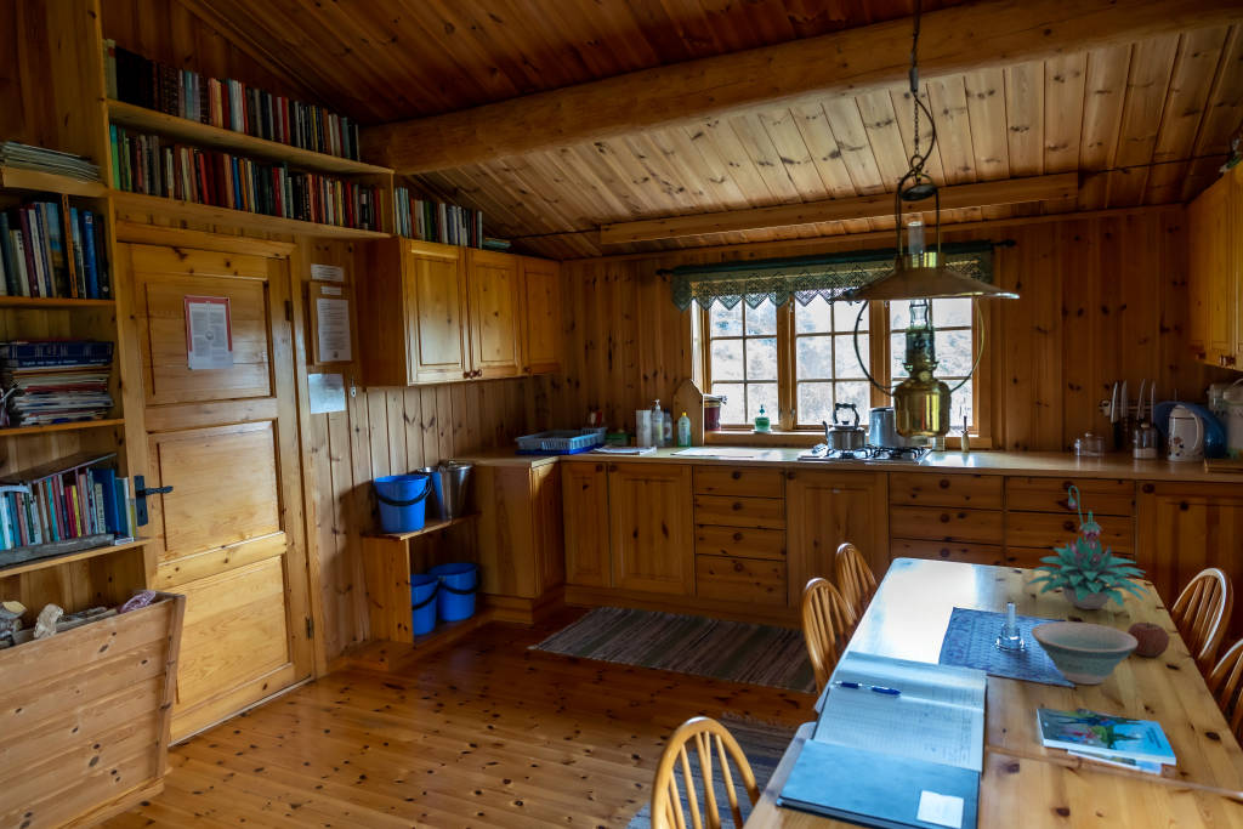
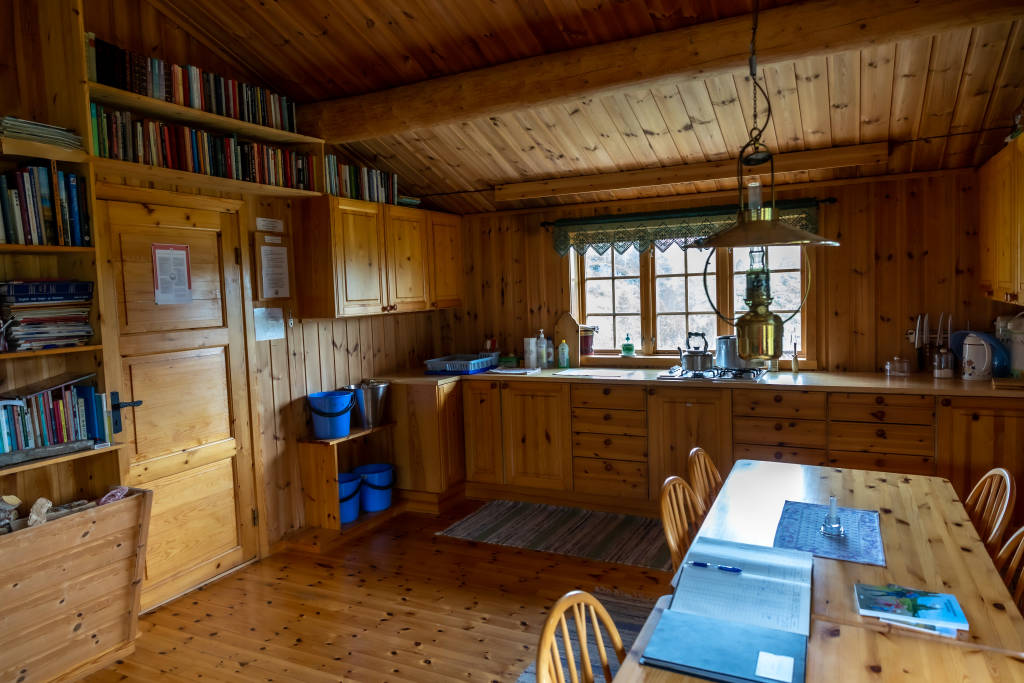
- plant (1086, 546)
- apple (1147, 637)
- bowl (1083, 657)
